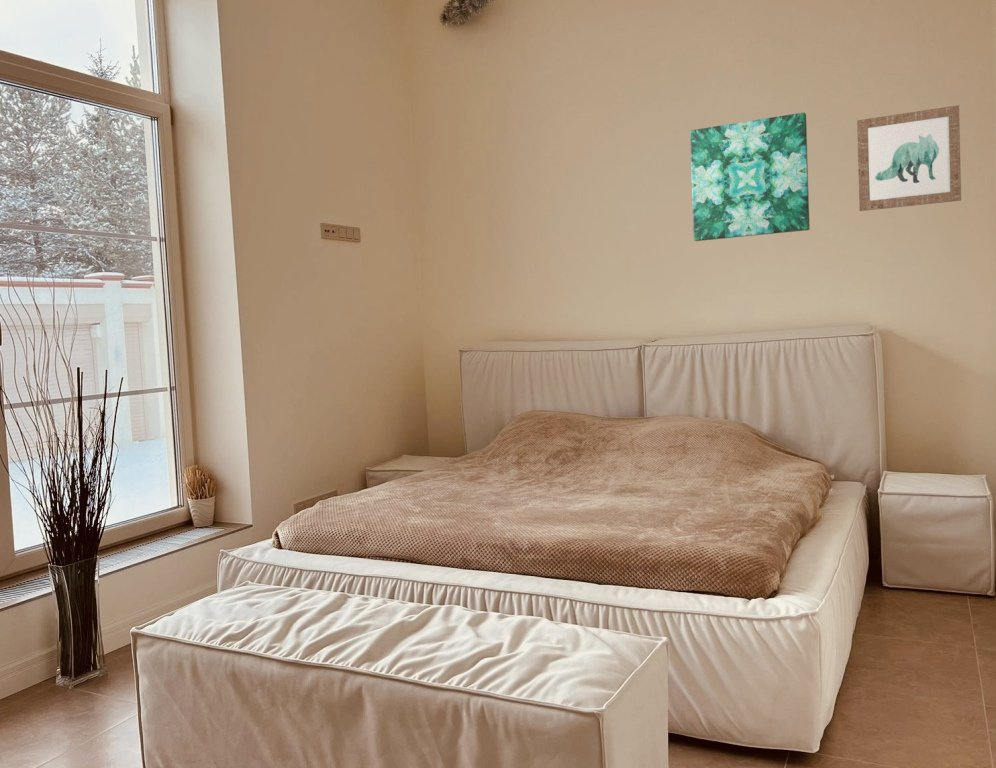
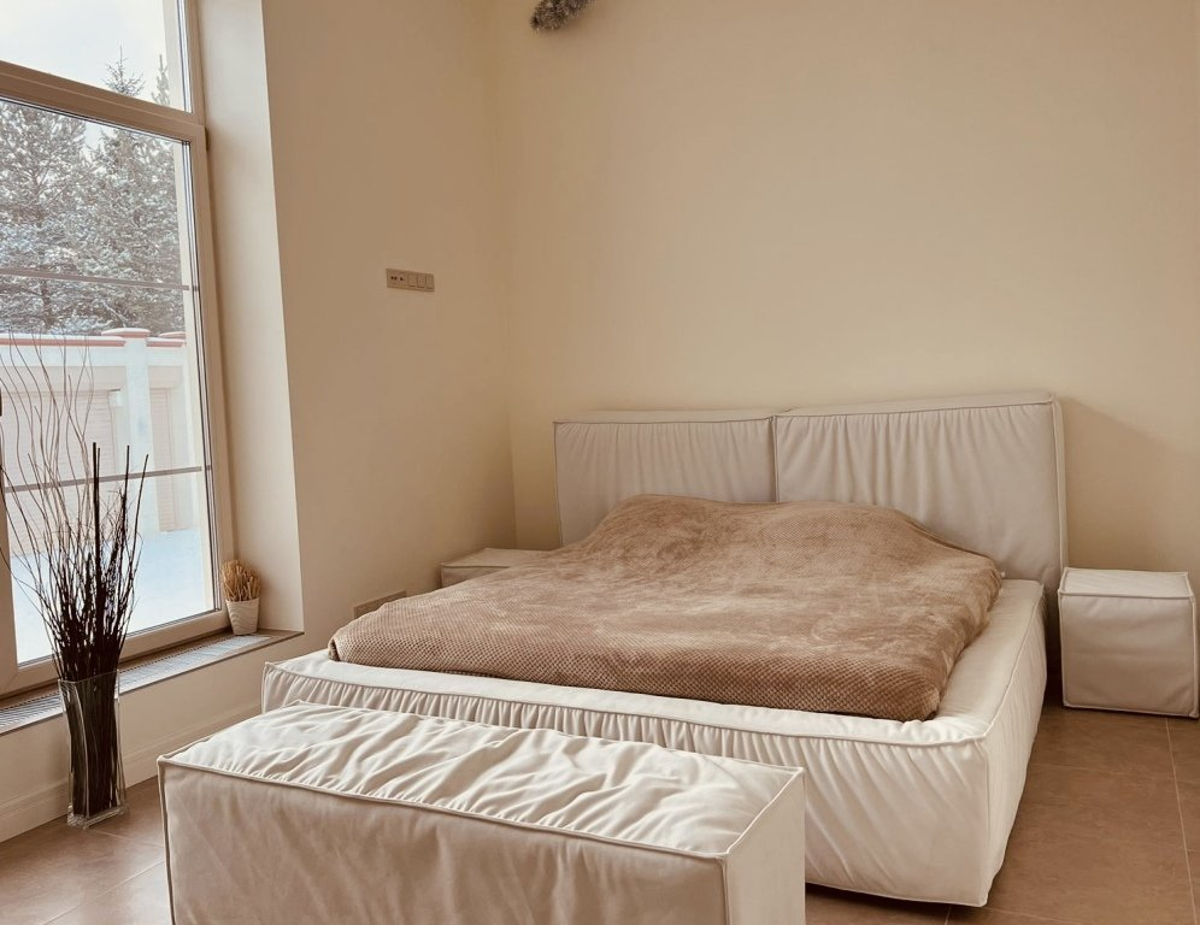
- wall art (748, 179)
- wall art (908, 159)
